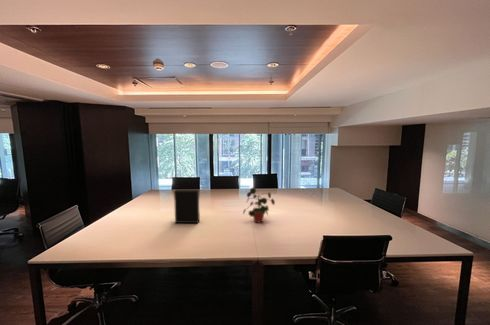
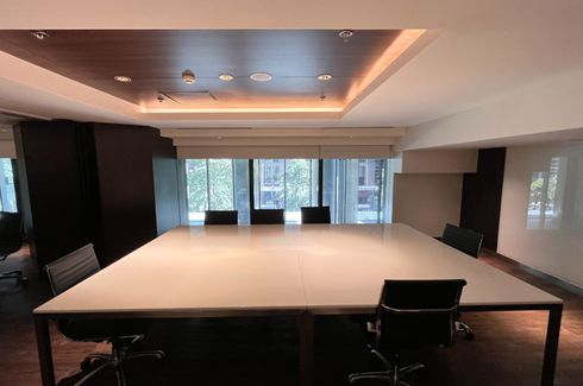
- binder (187, 206)
- potted plant (258, 204)
